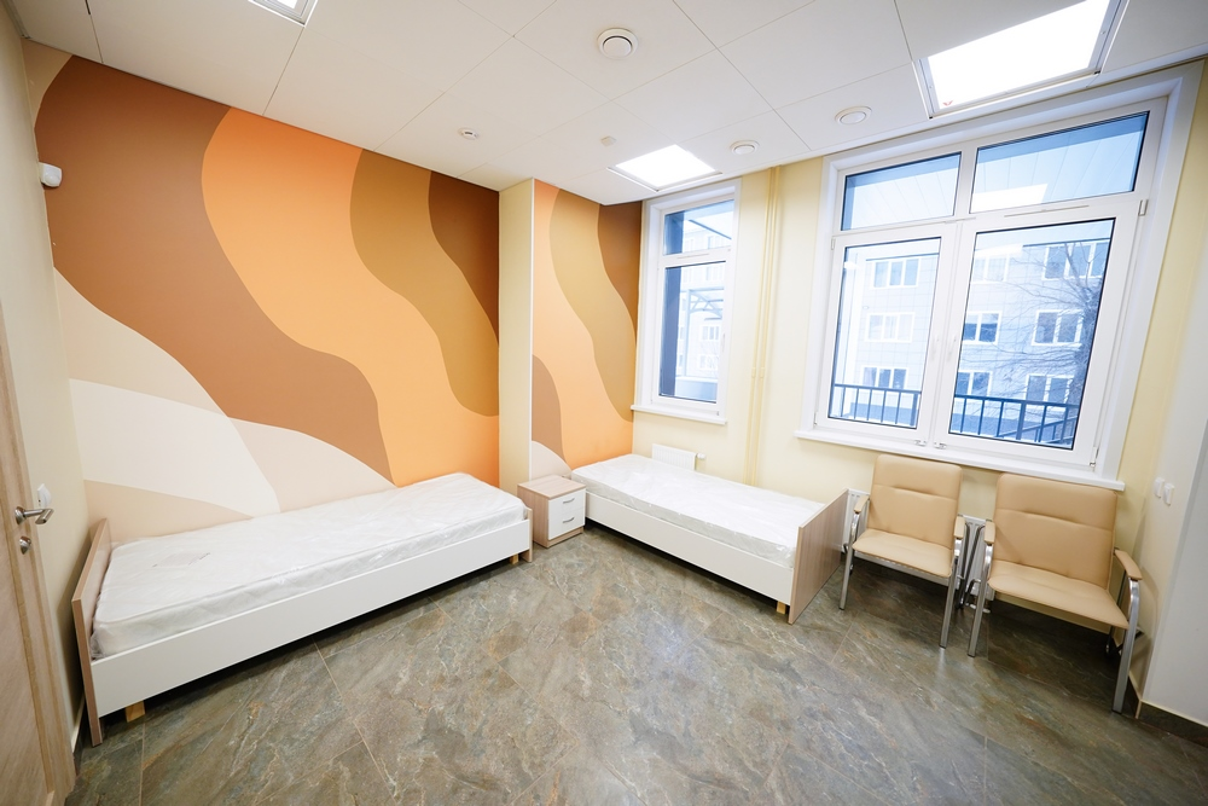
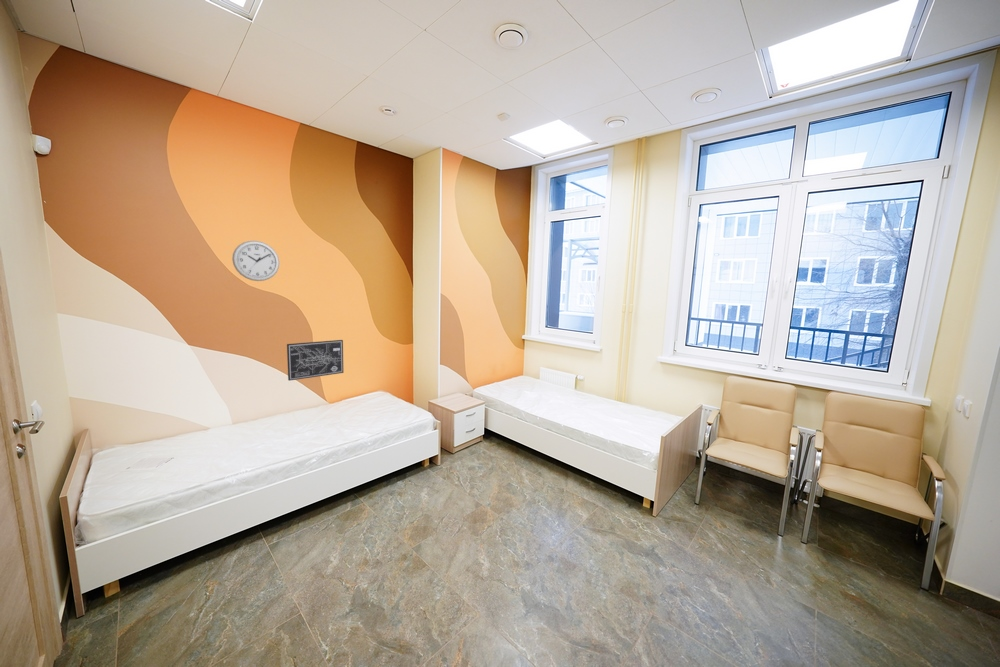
+ wall art (316, 359)
+ wall clock (257, 261)
